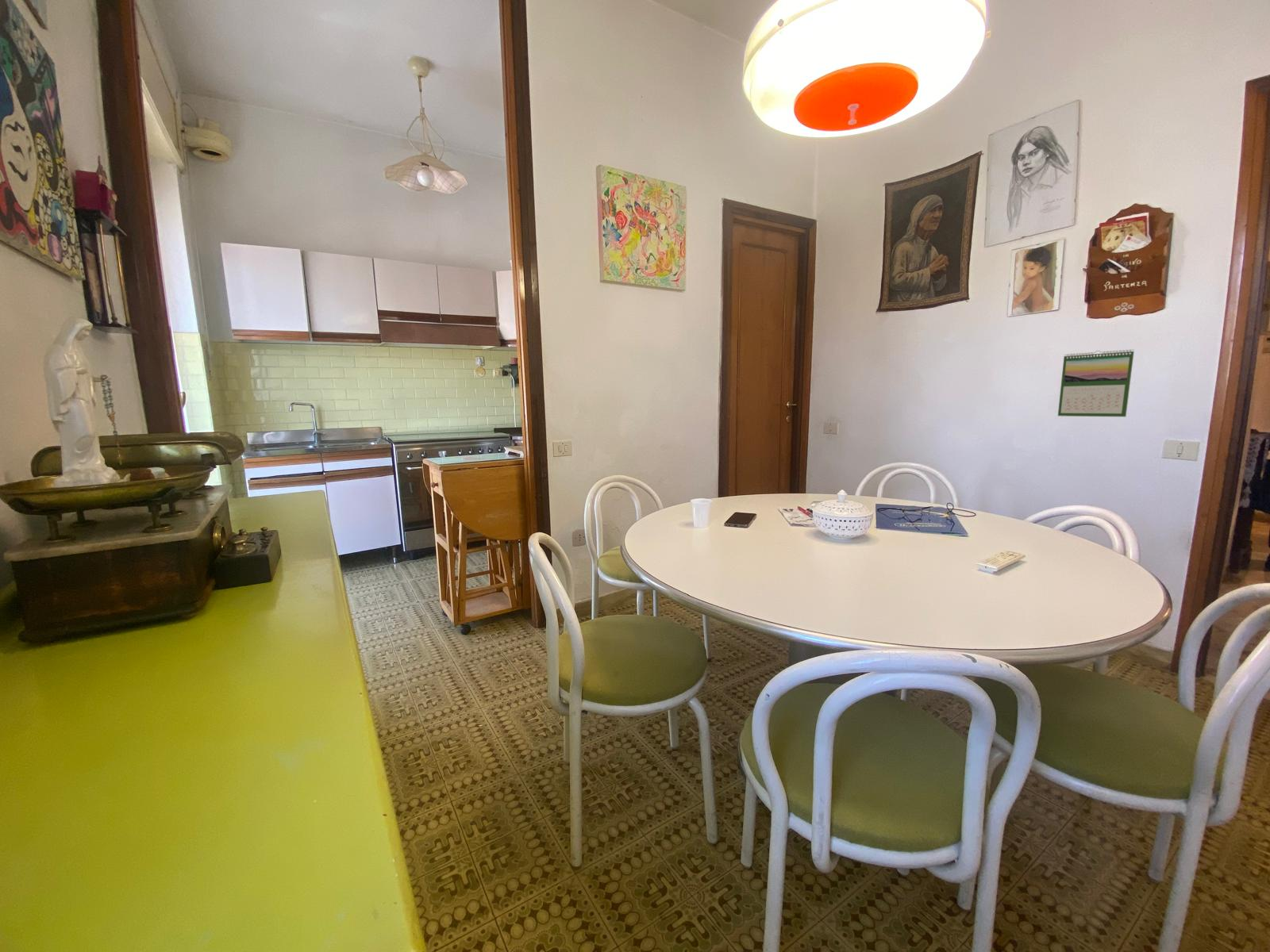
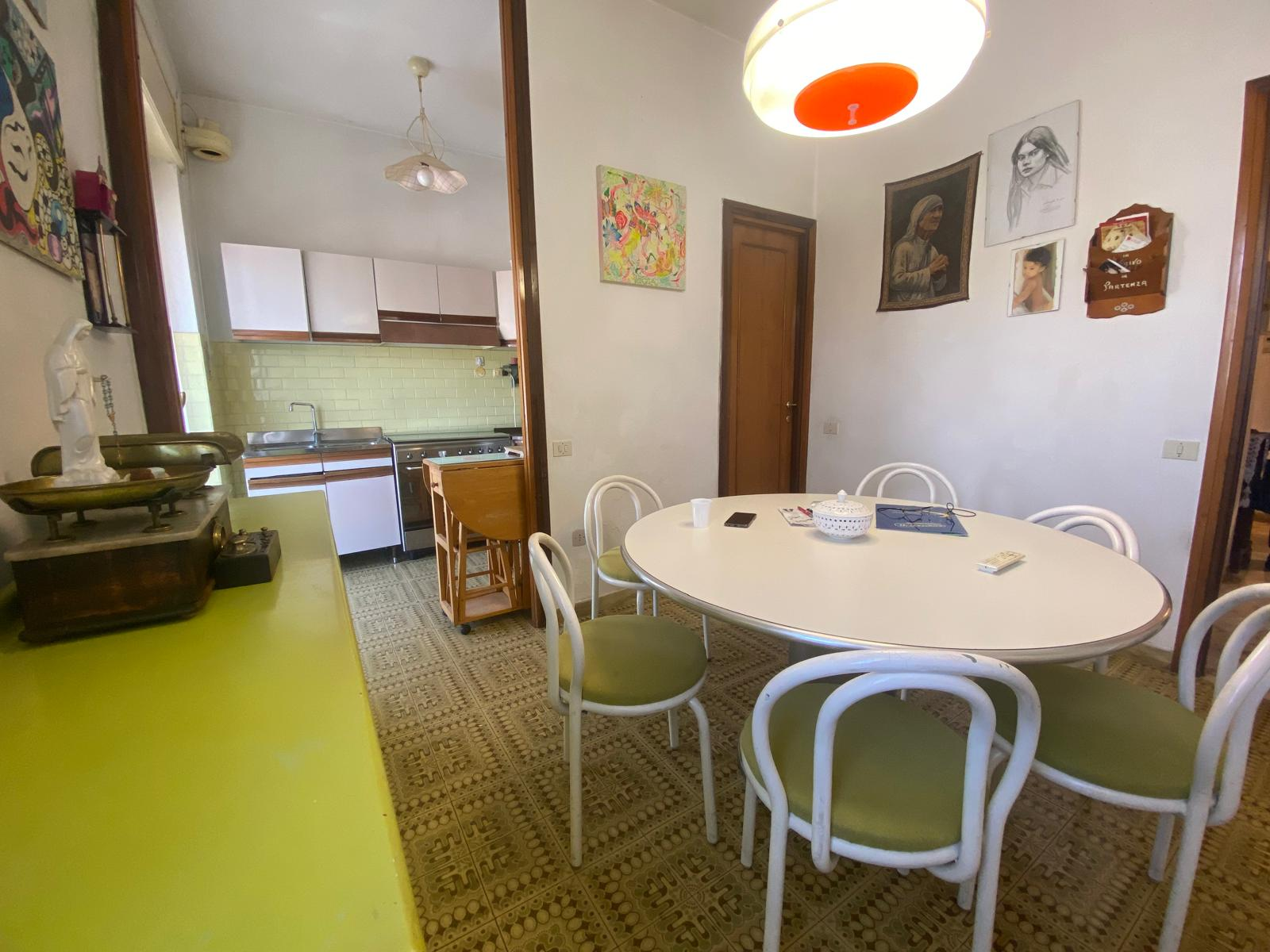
- calendar (1094, 383)
